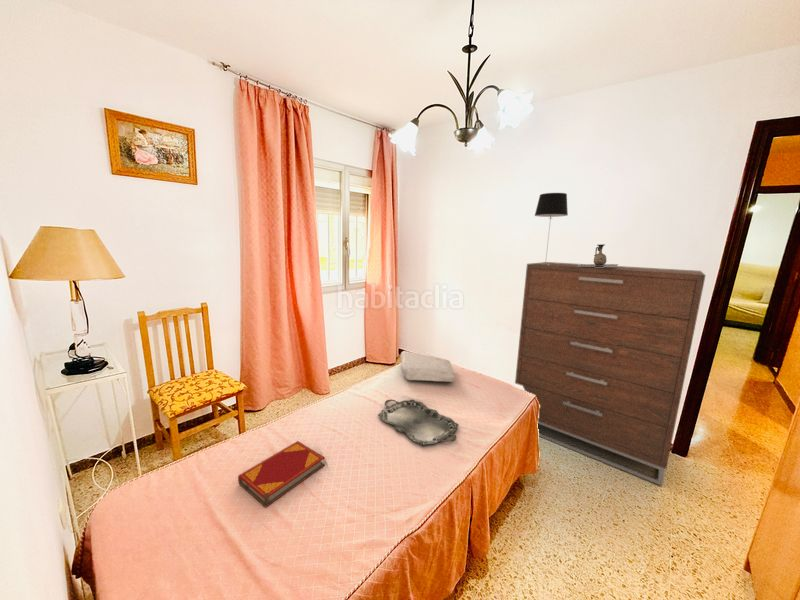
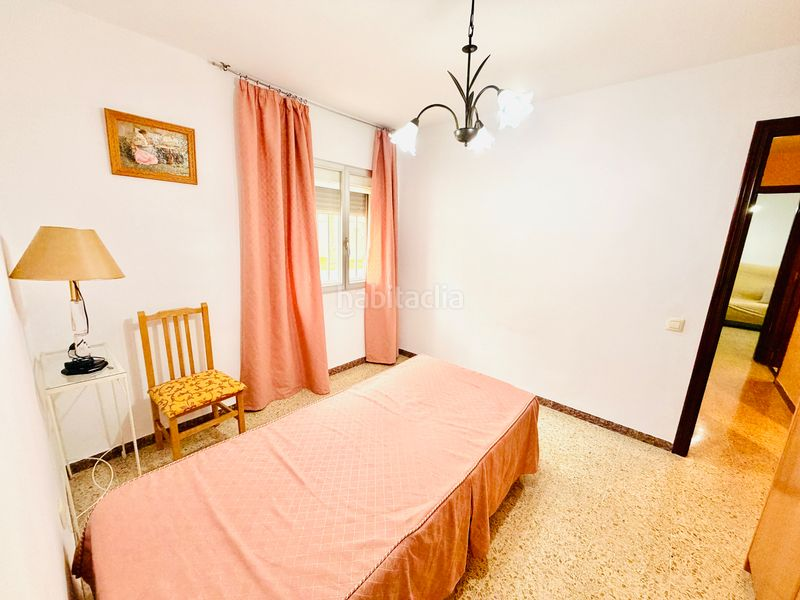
- hardback book (283, 470)
- soap bar (425, 367)
- decorative vase (599, 255)
- serving tray (417, 419)
- dresser (595, 356)
- table lamp (549, 229)
